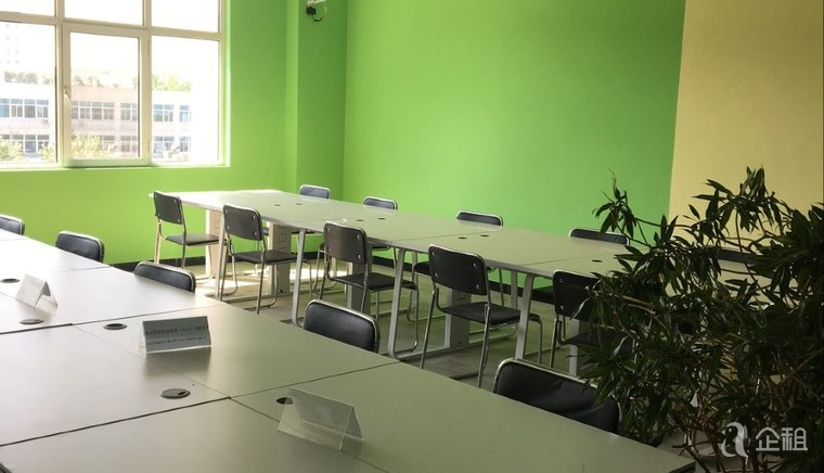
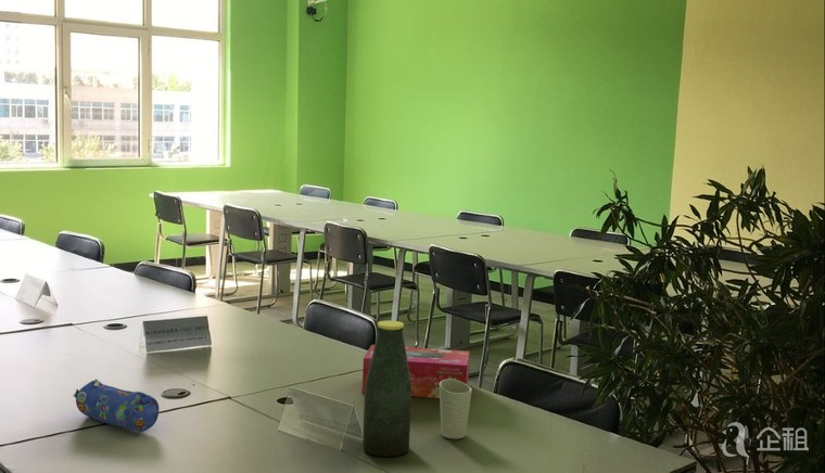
+ cup (454, 409)
+ pencil case (116, 404)
+ tissue box (417, 371)
+ bottle (388, 386)
